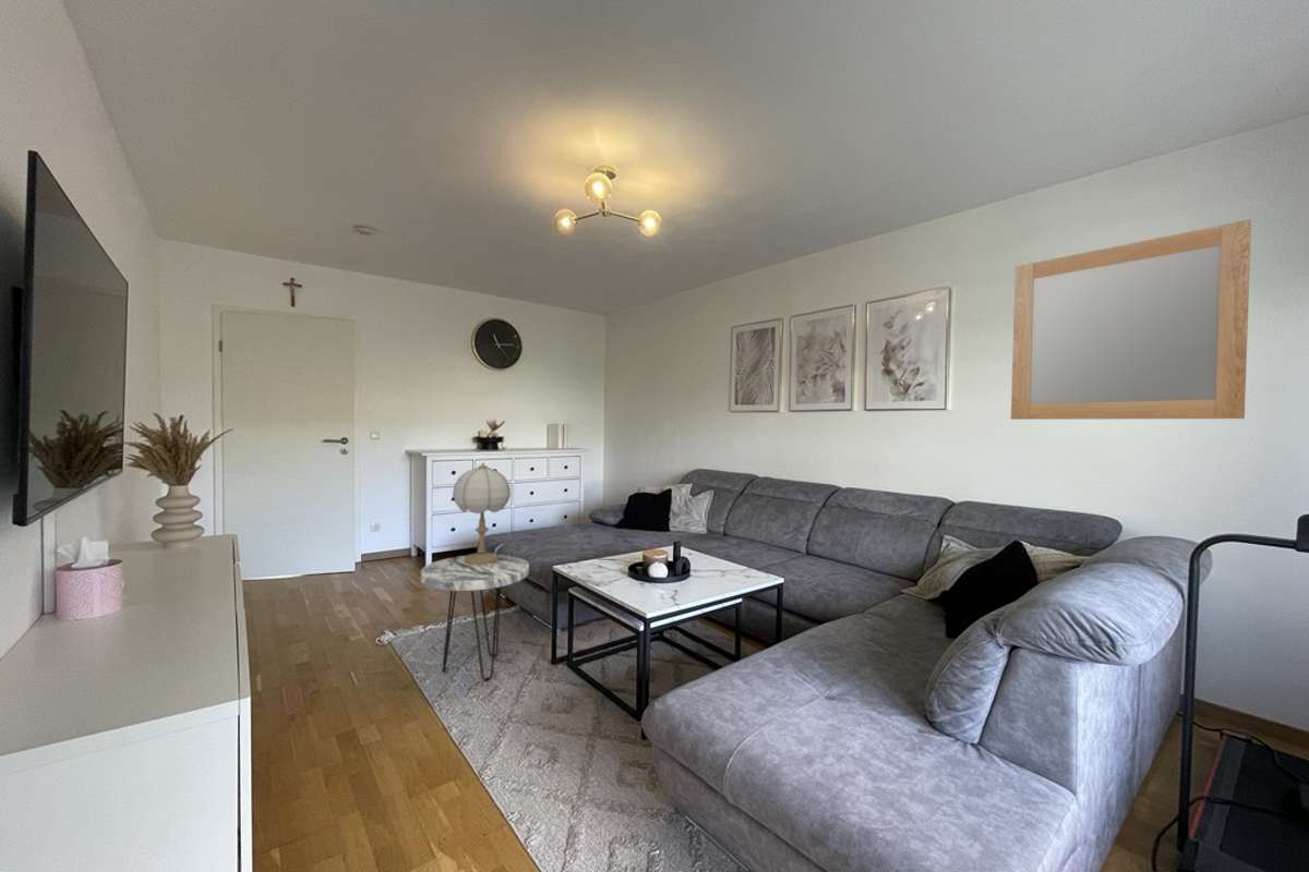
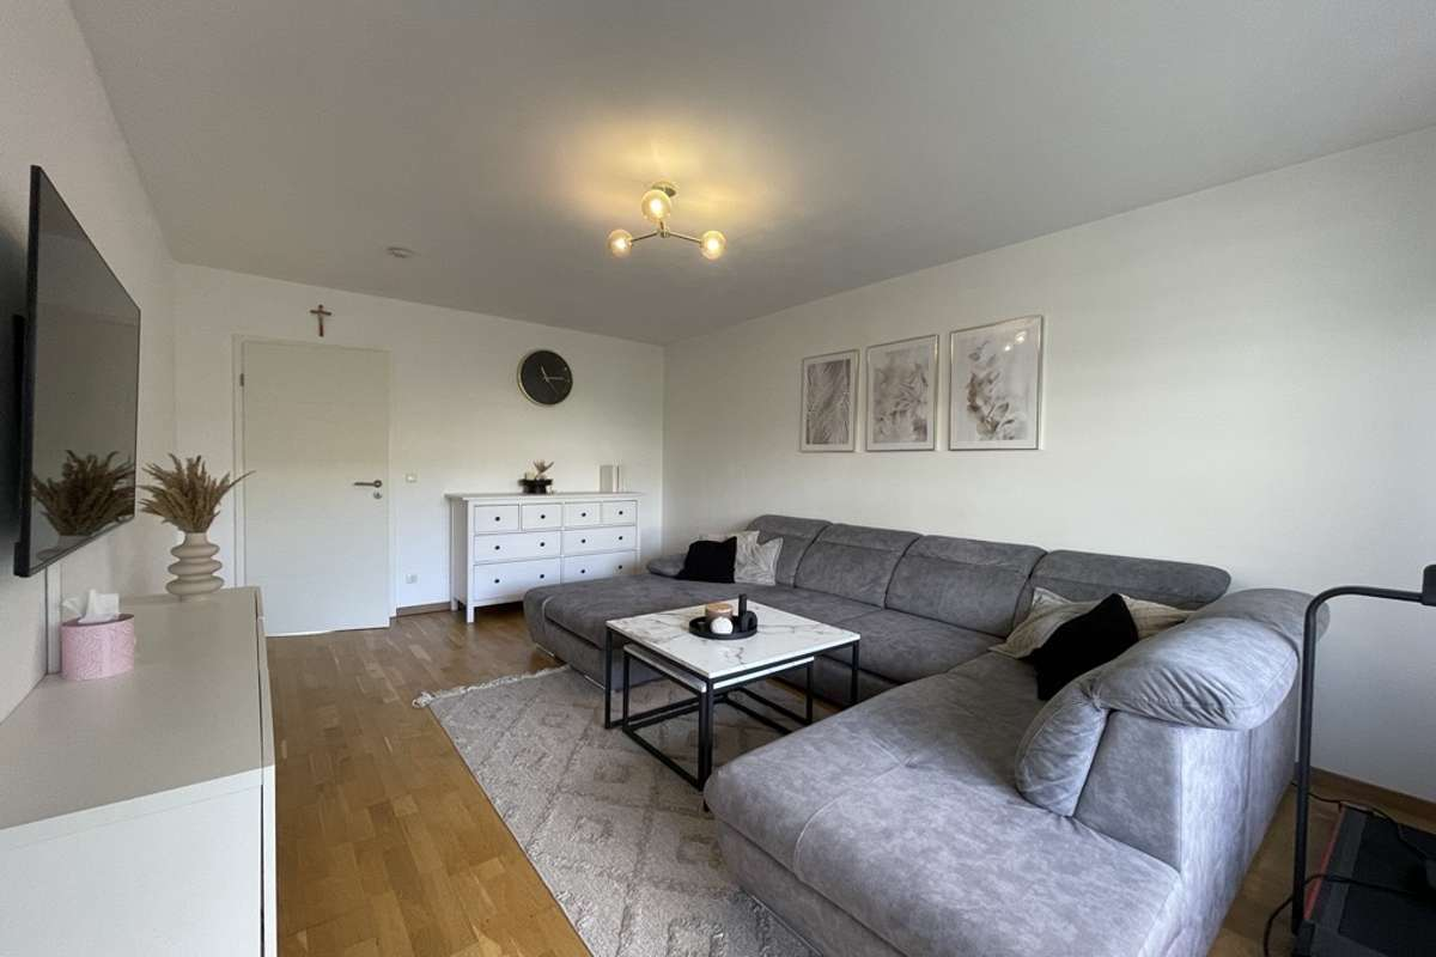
- side table (476, 618)
- home mirror (1115, 332)
- table lamp (482, 511)
